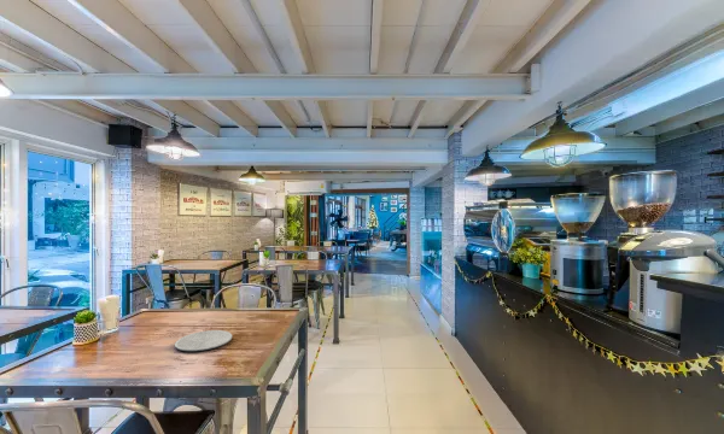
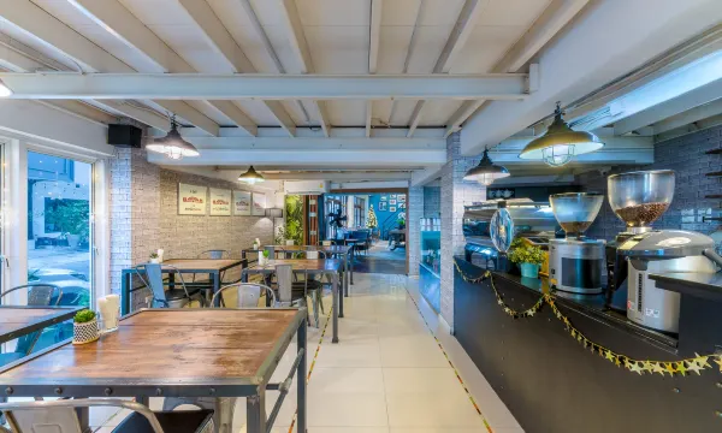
- plate (204, 340)
